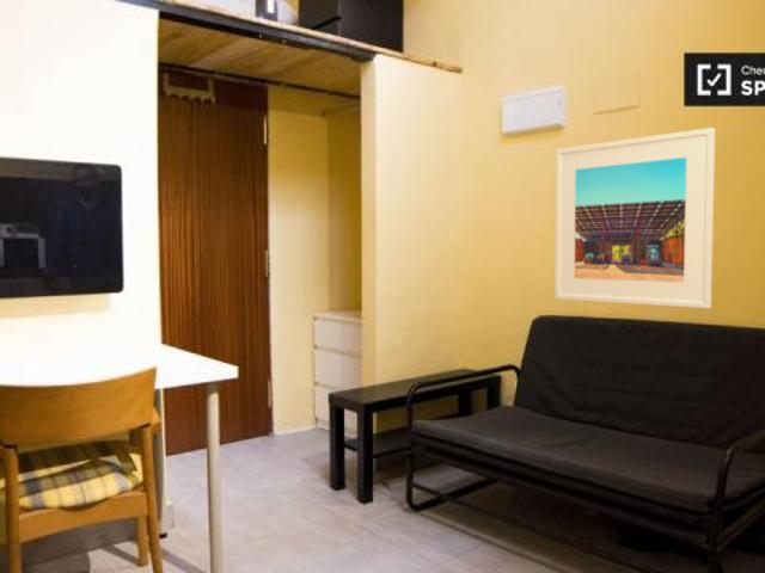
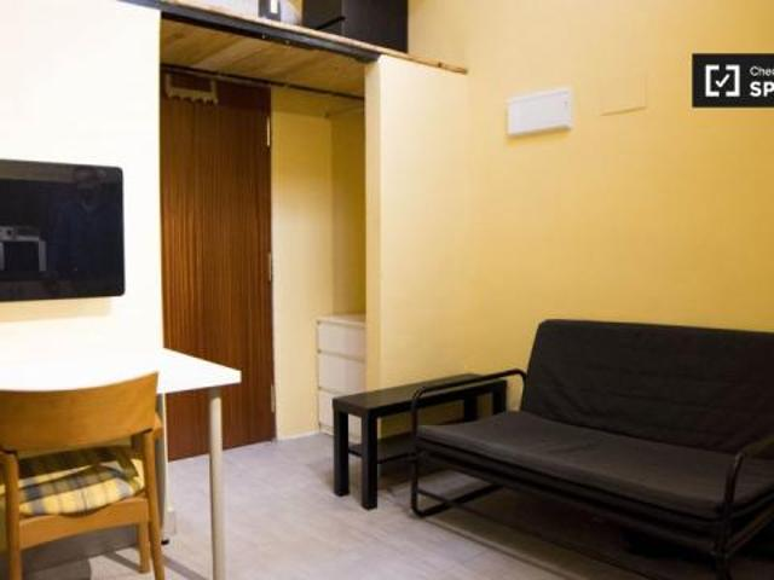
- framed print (626, 222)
